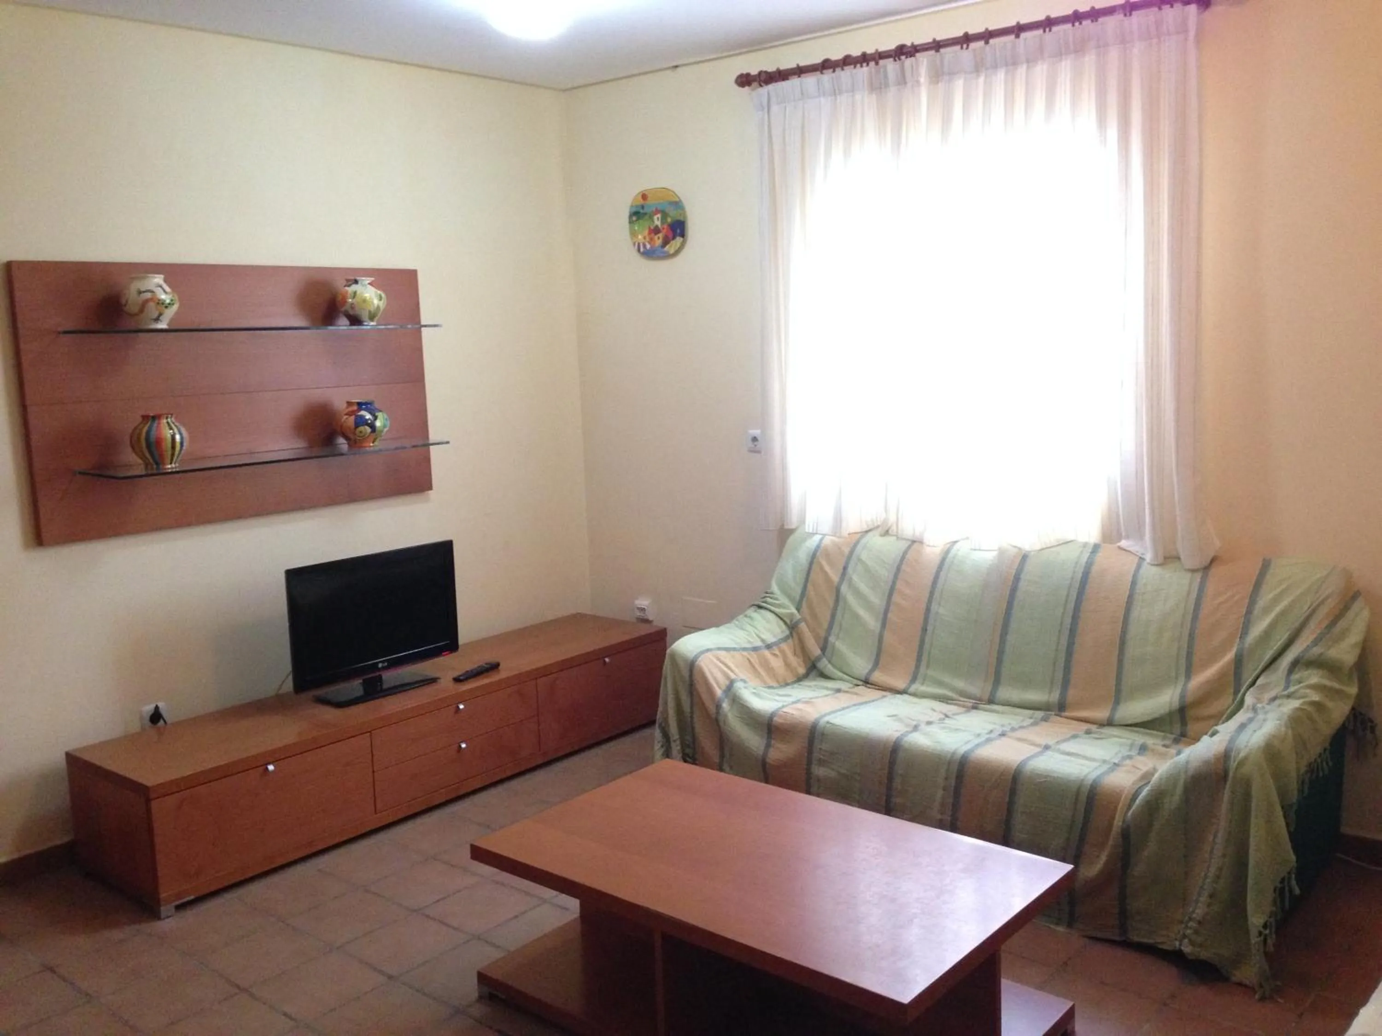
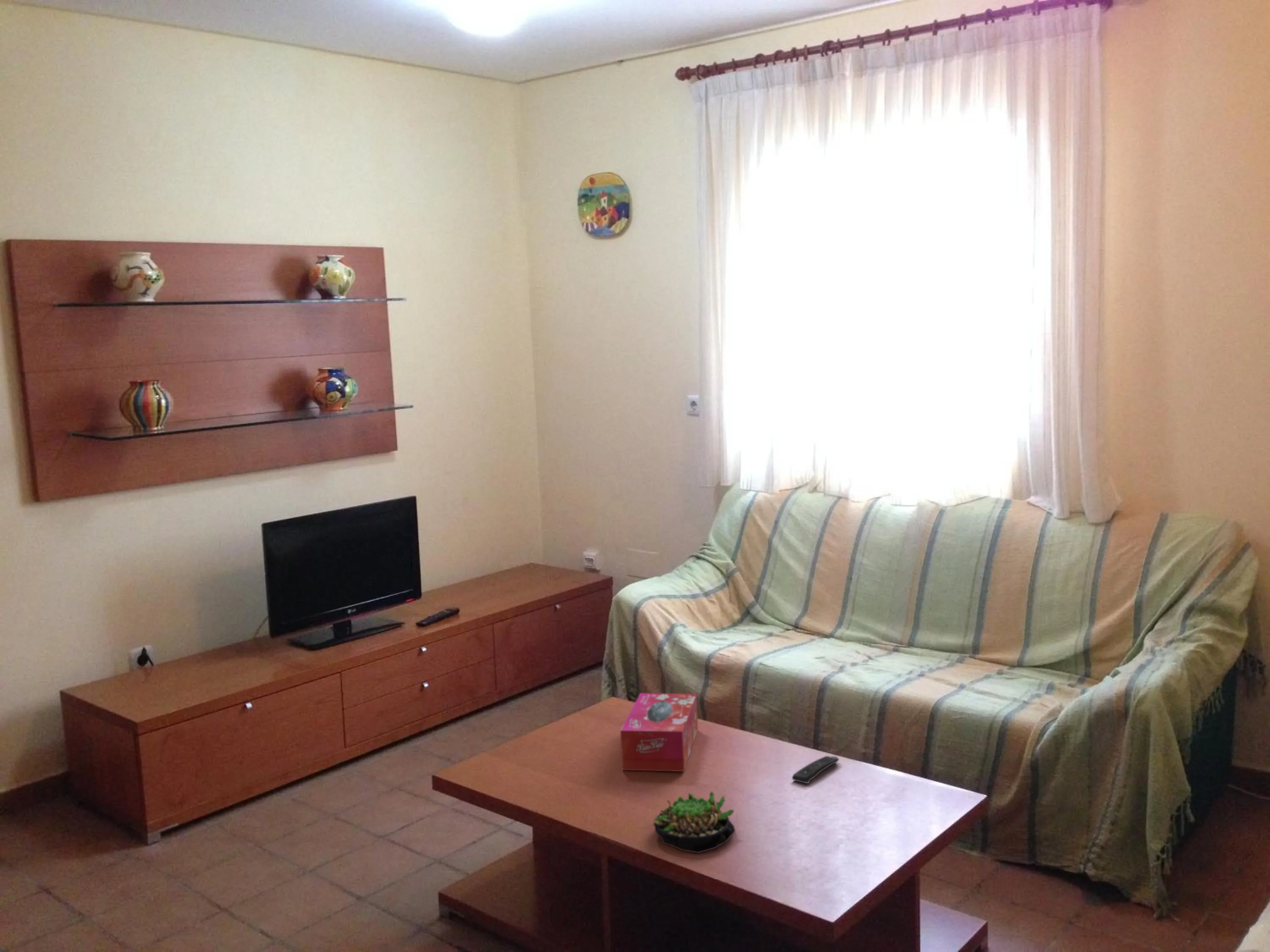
+ tissue box (661, 730)
+ remote control (817, 767)
+ succulent plant (694, 817)
